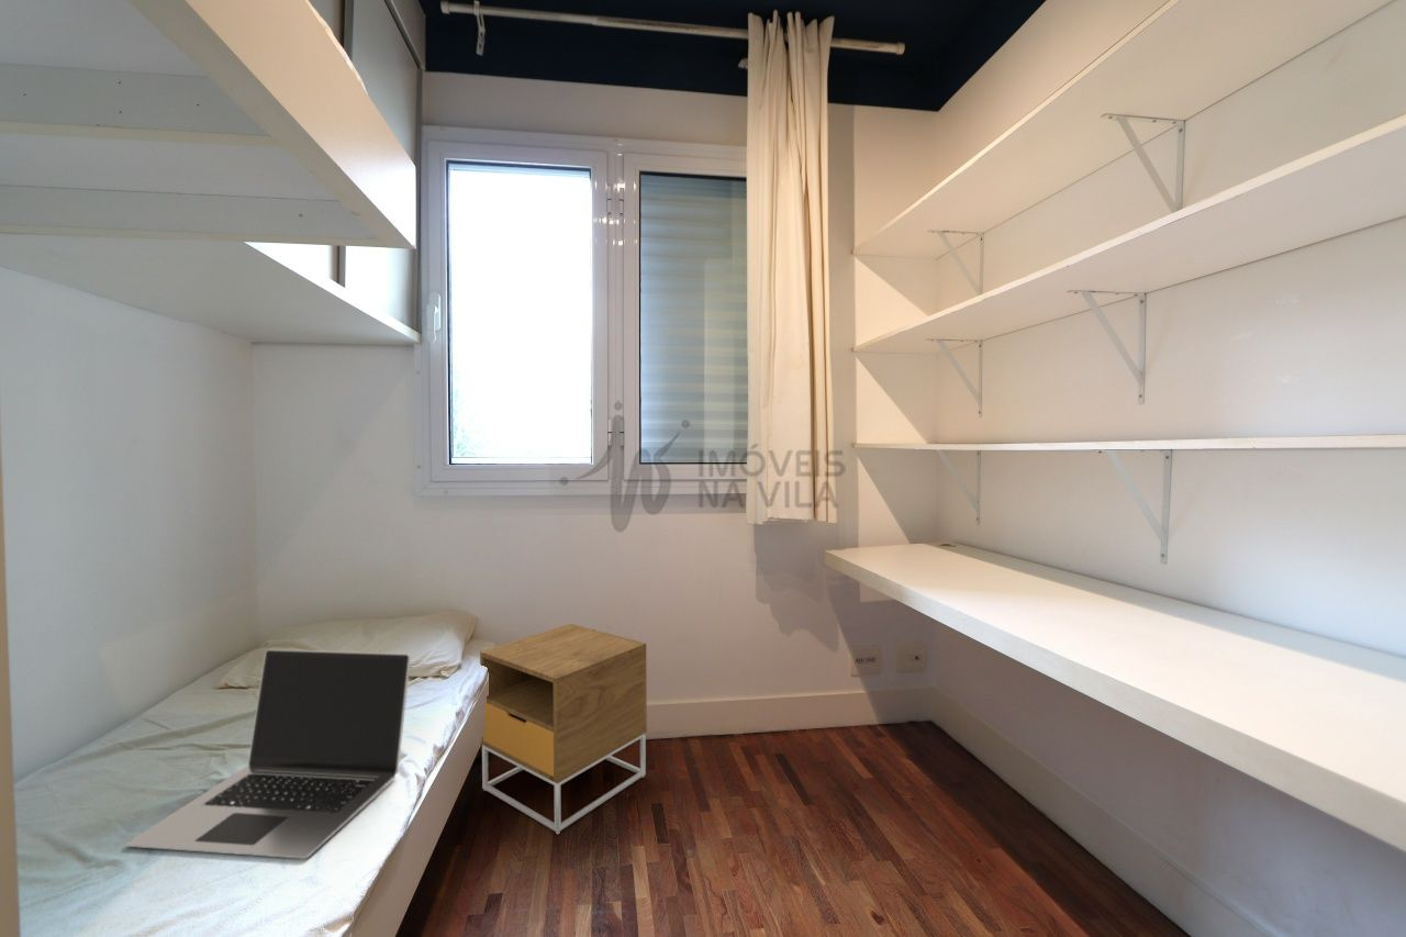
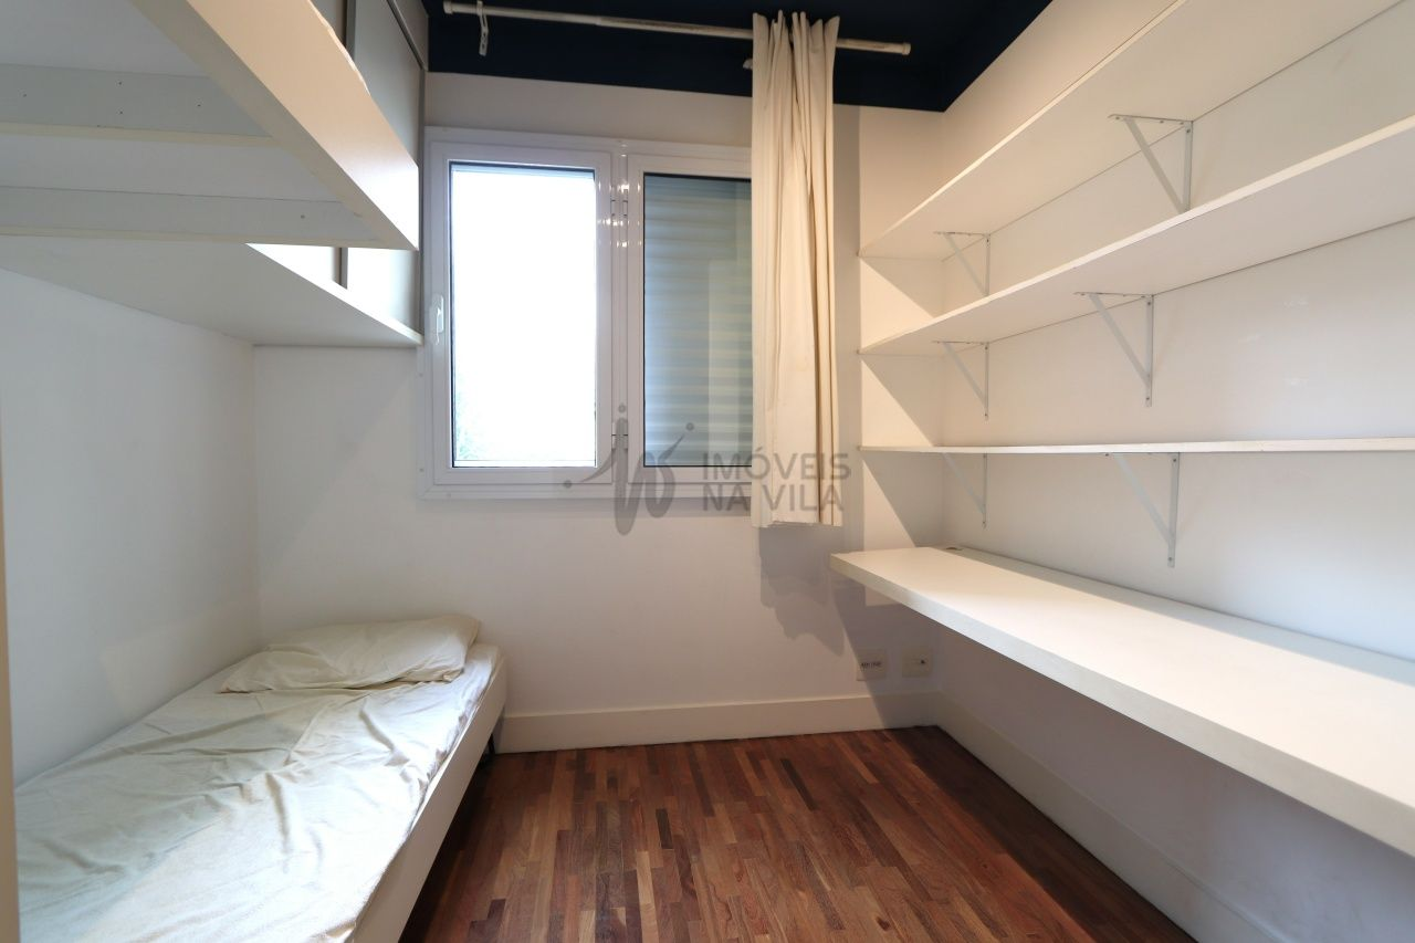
- laptop (283, 739)
- nightstand (565, 715)
